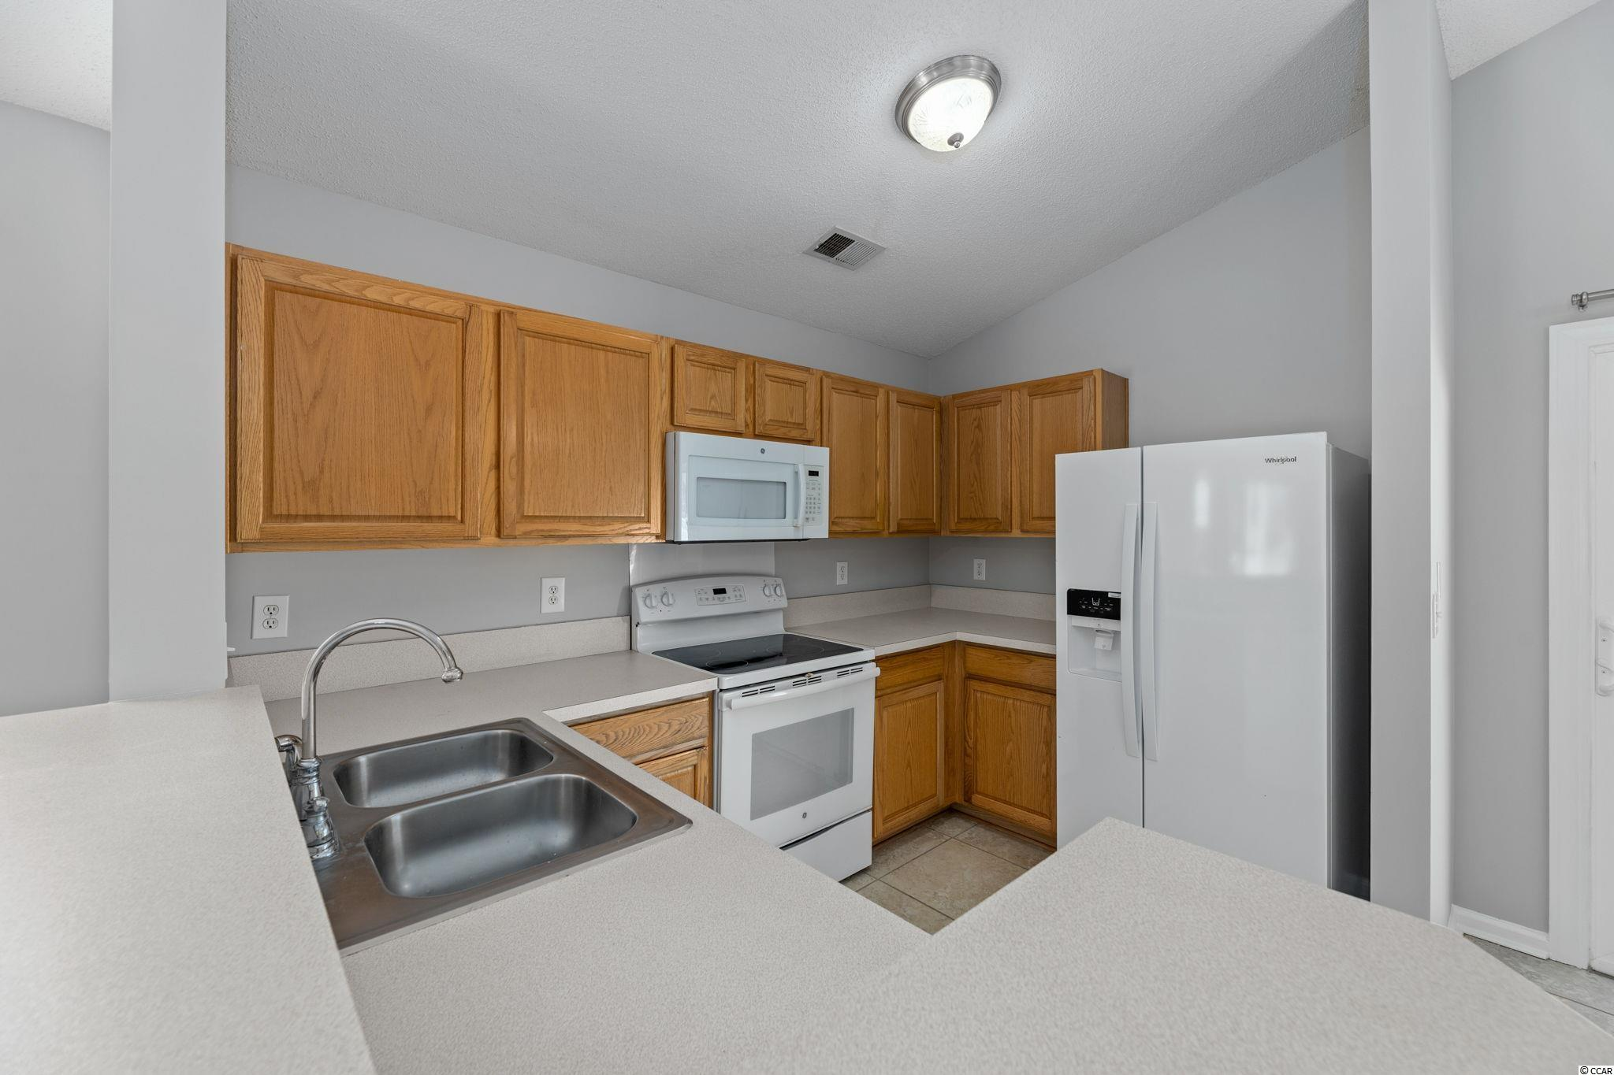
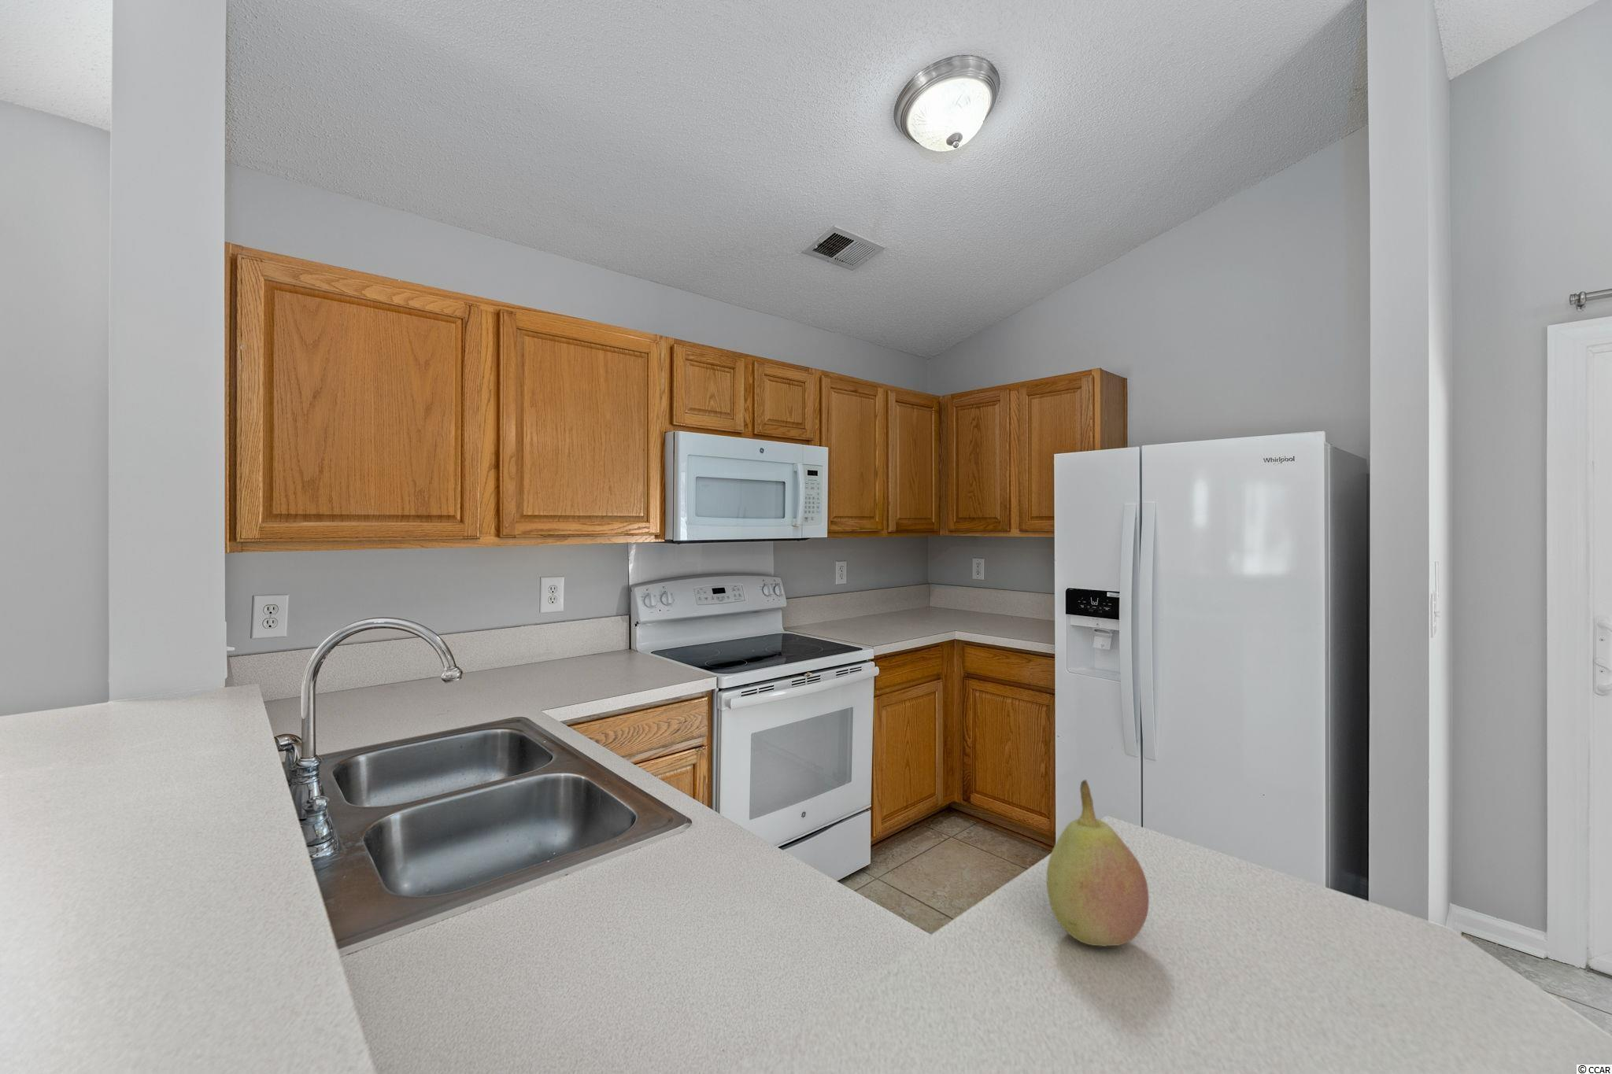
+ fruit (1095, 858)
